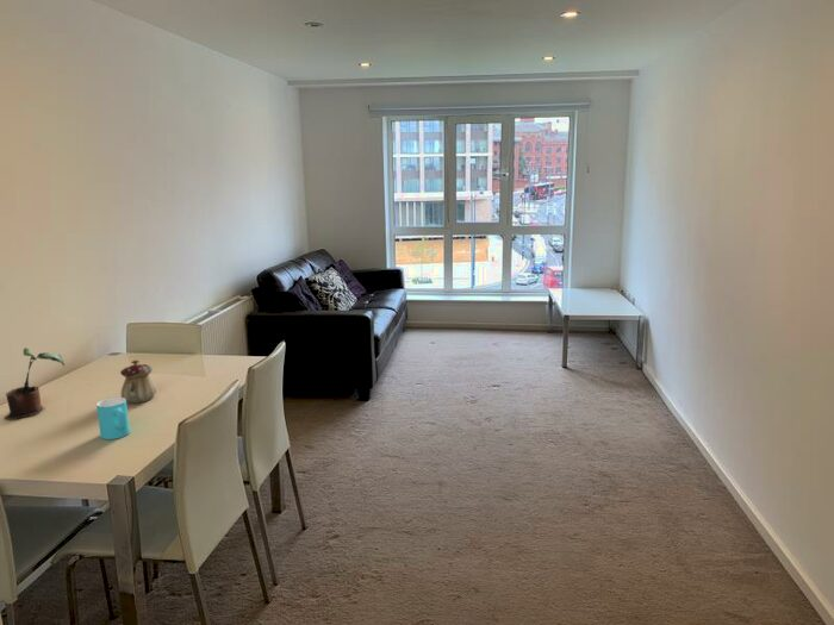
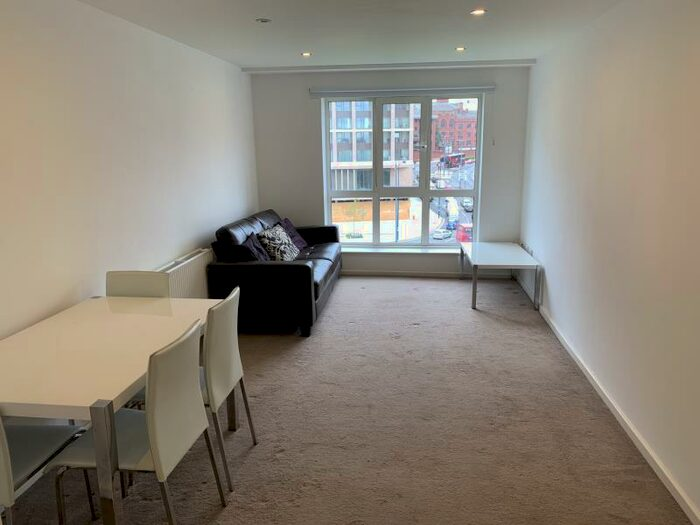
- cup (112, 419)
- teapot (136, 380)
- potted plant (27, 379)
